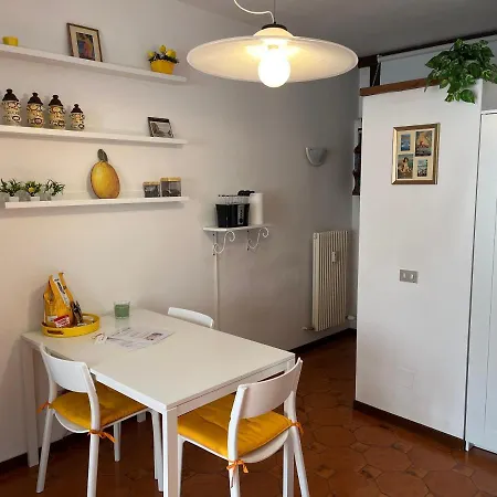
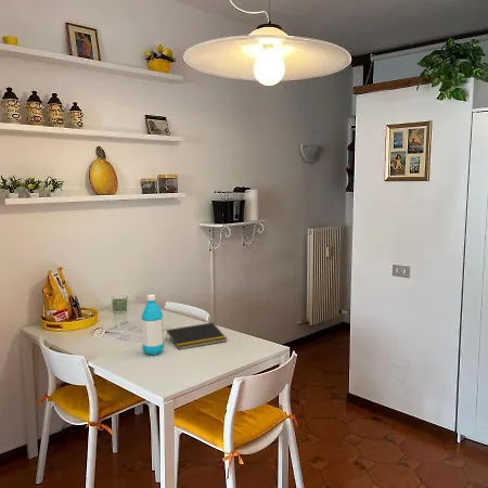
+ water bottle (152, 324)
+ notepad (196, 335)
